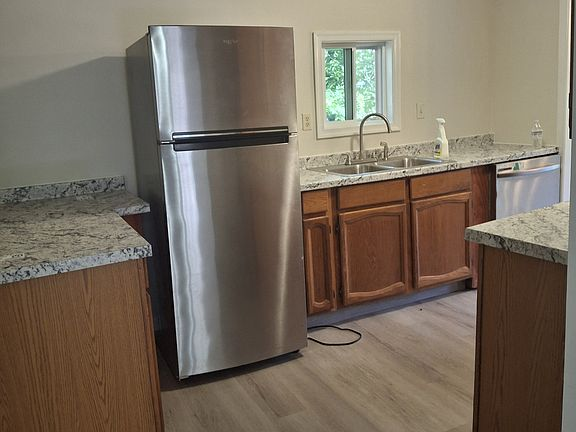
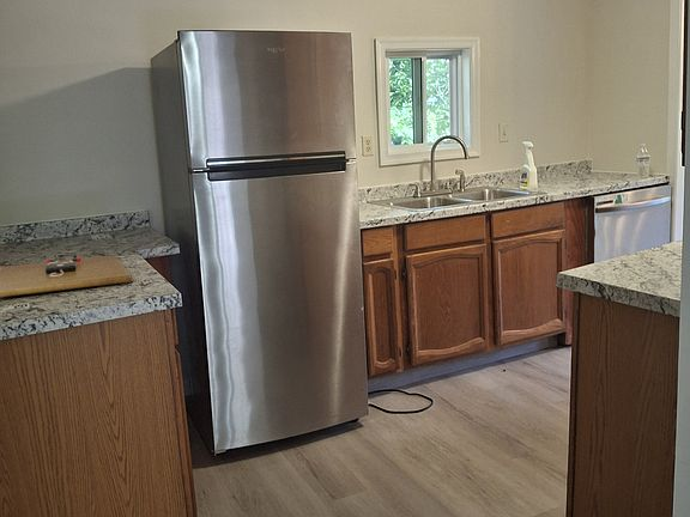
+ cutting board (60, 270)
